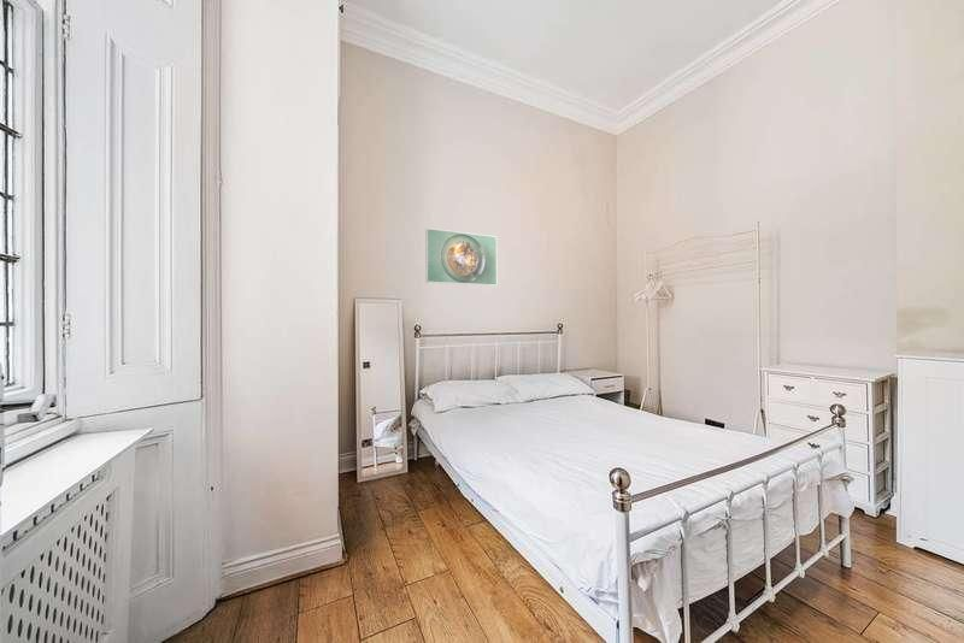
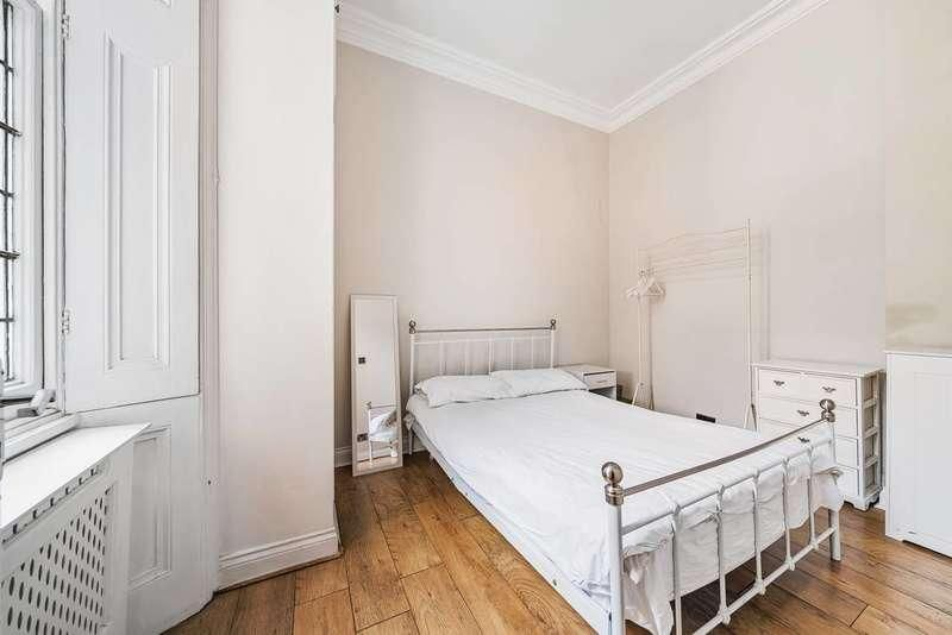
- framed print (463, 258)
